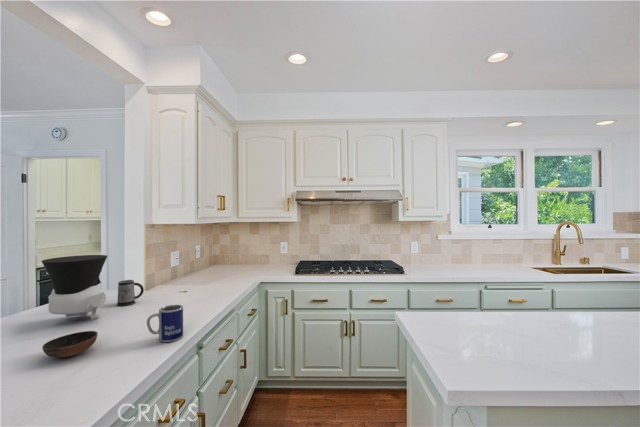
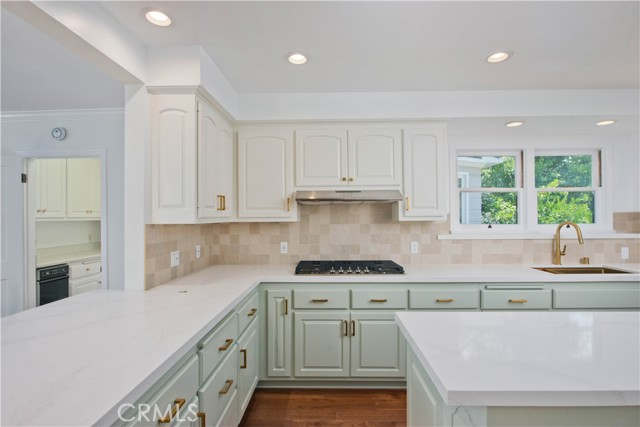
- mug (165, 323)
- bowl (71, 345)
- mug (130, 291)
- hat (76, 289)
